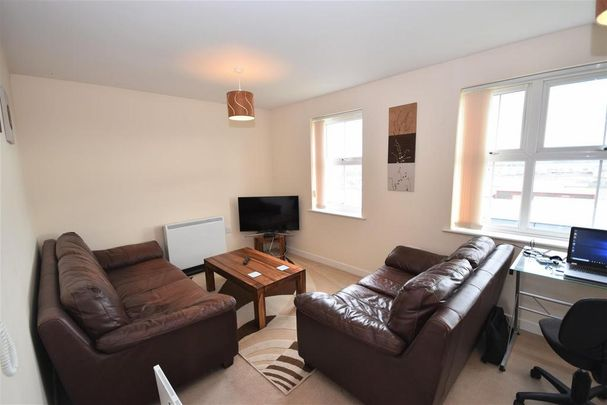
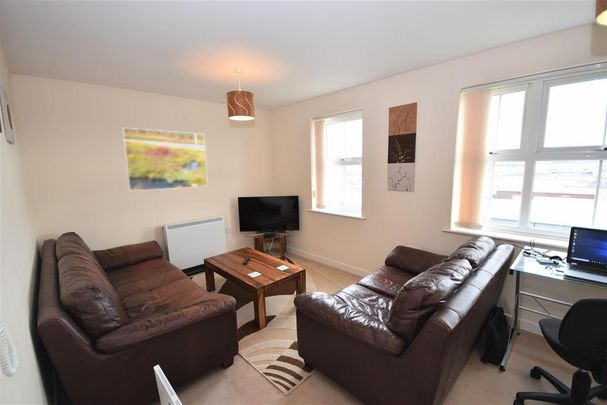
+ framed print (169, 160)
